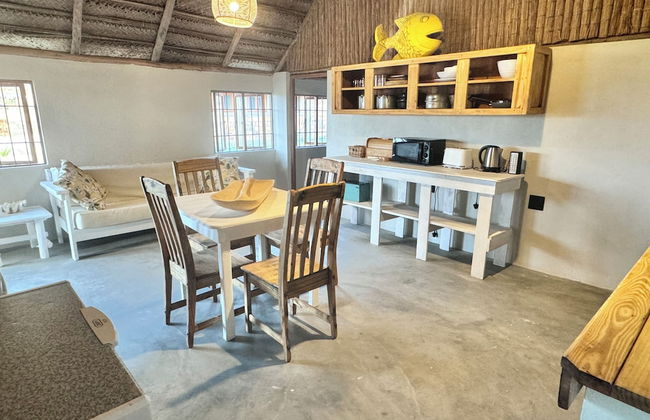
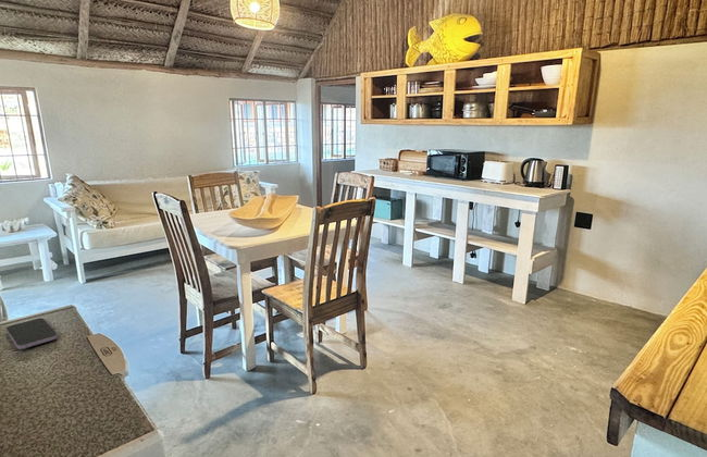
+ smartphone (30, 332)
